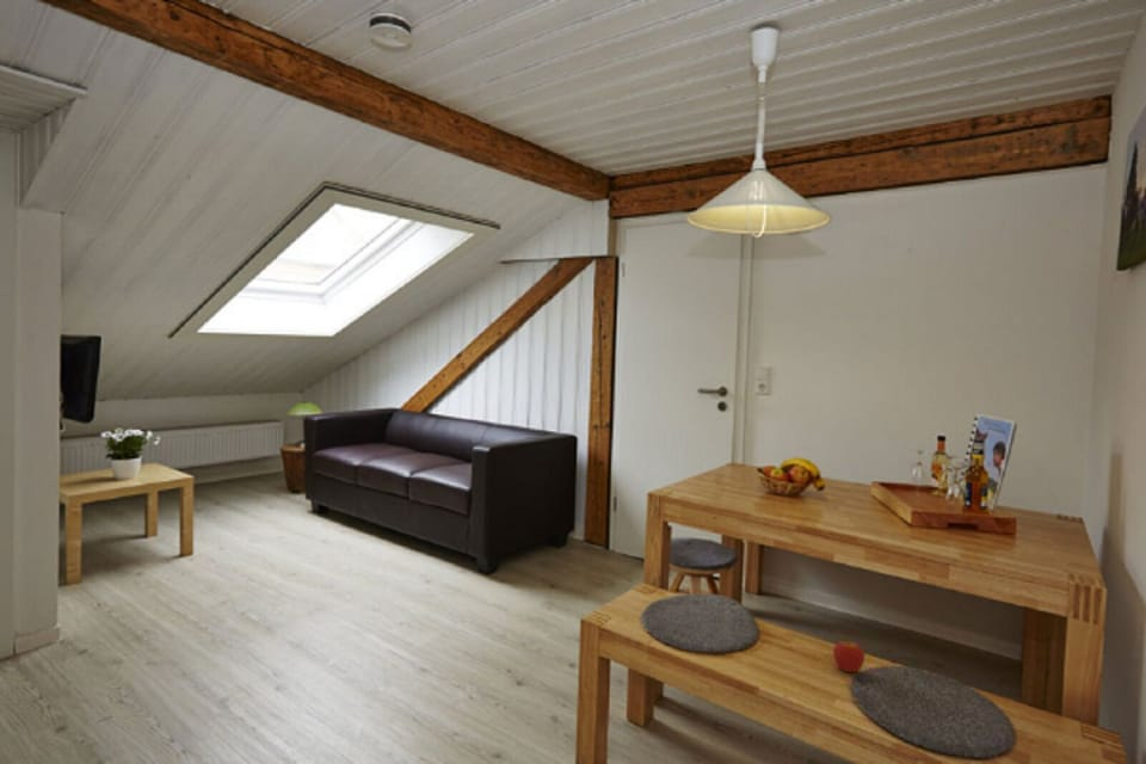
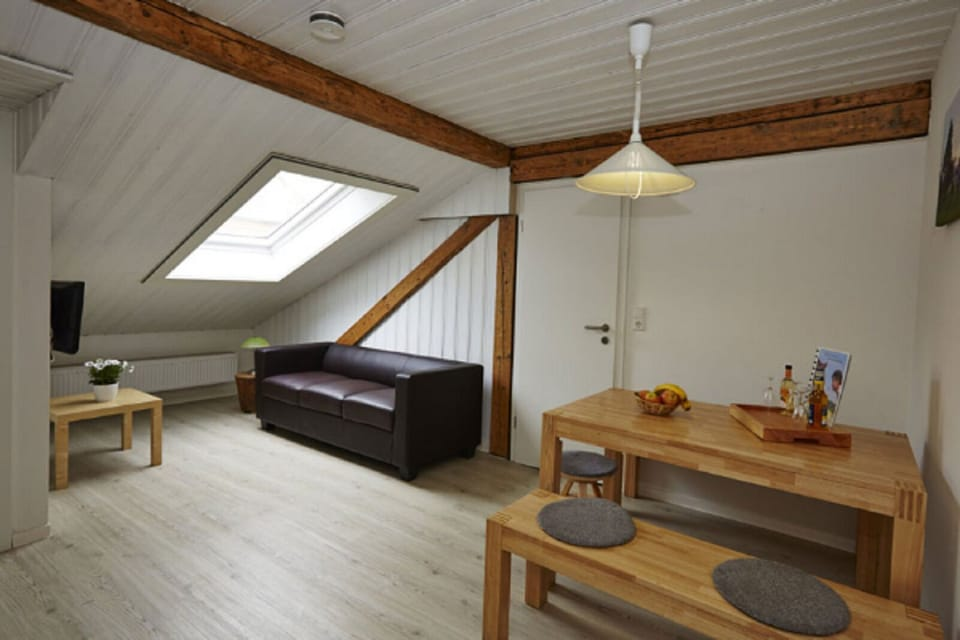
- apple (849, 655)
